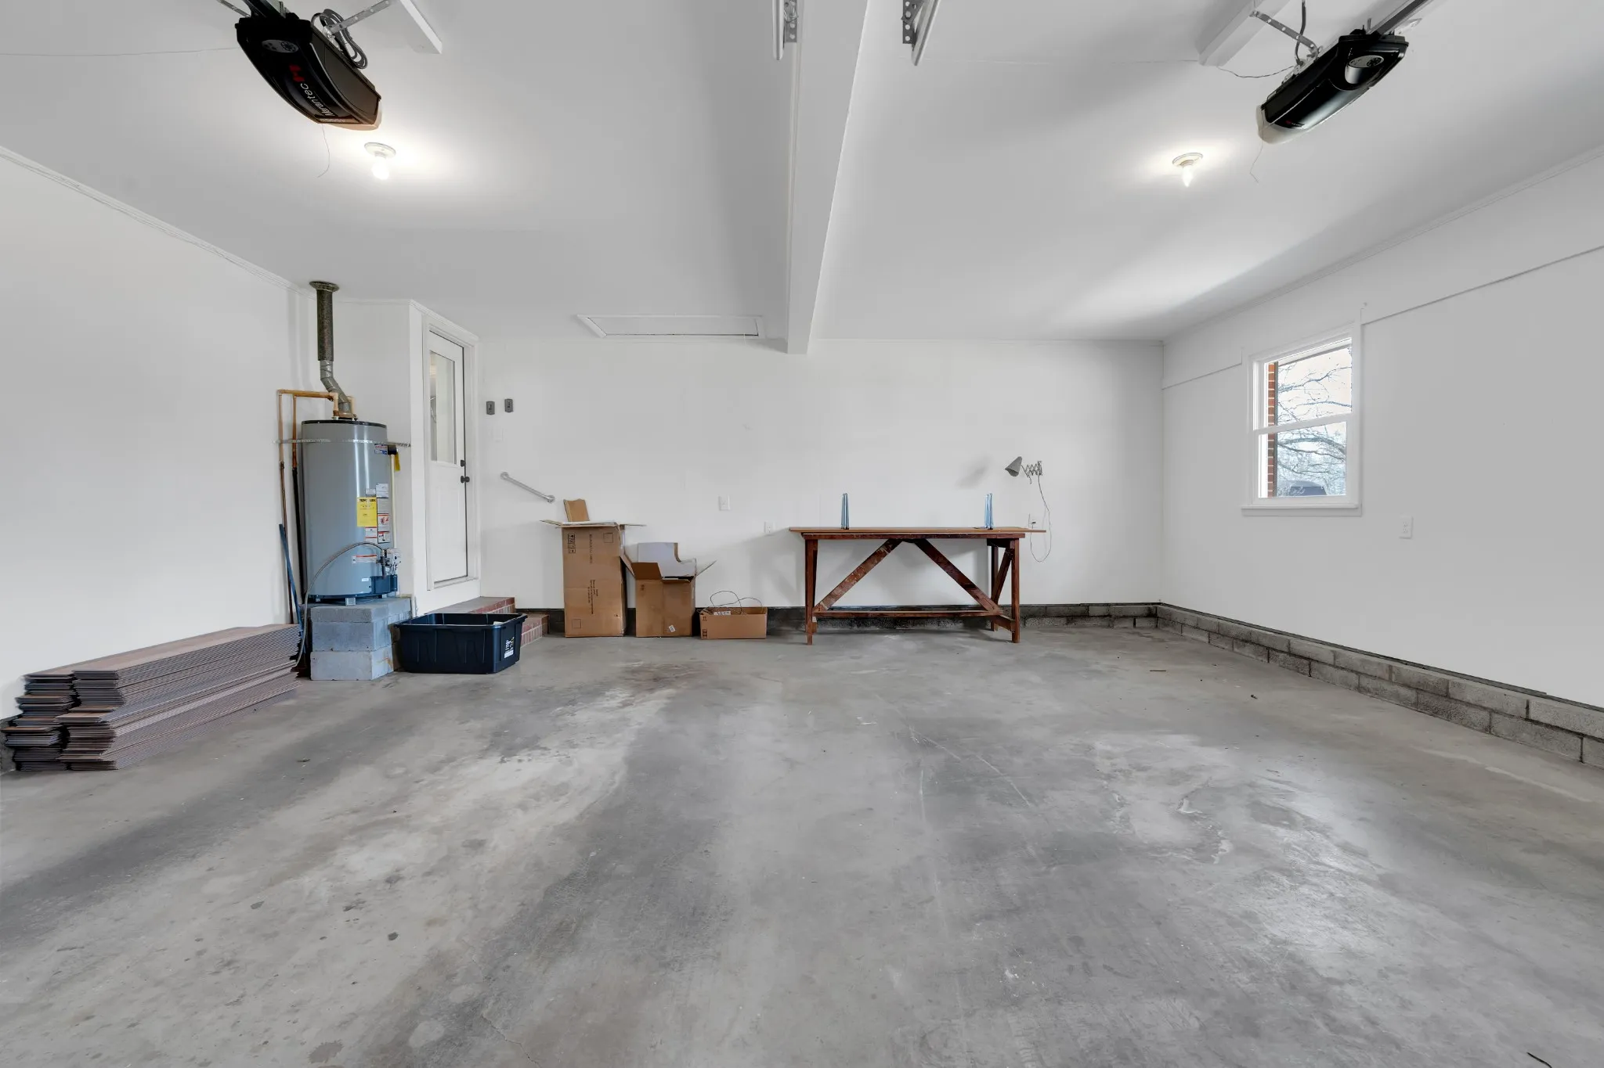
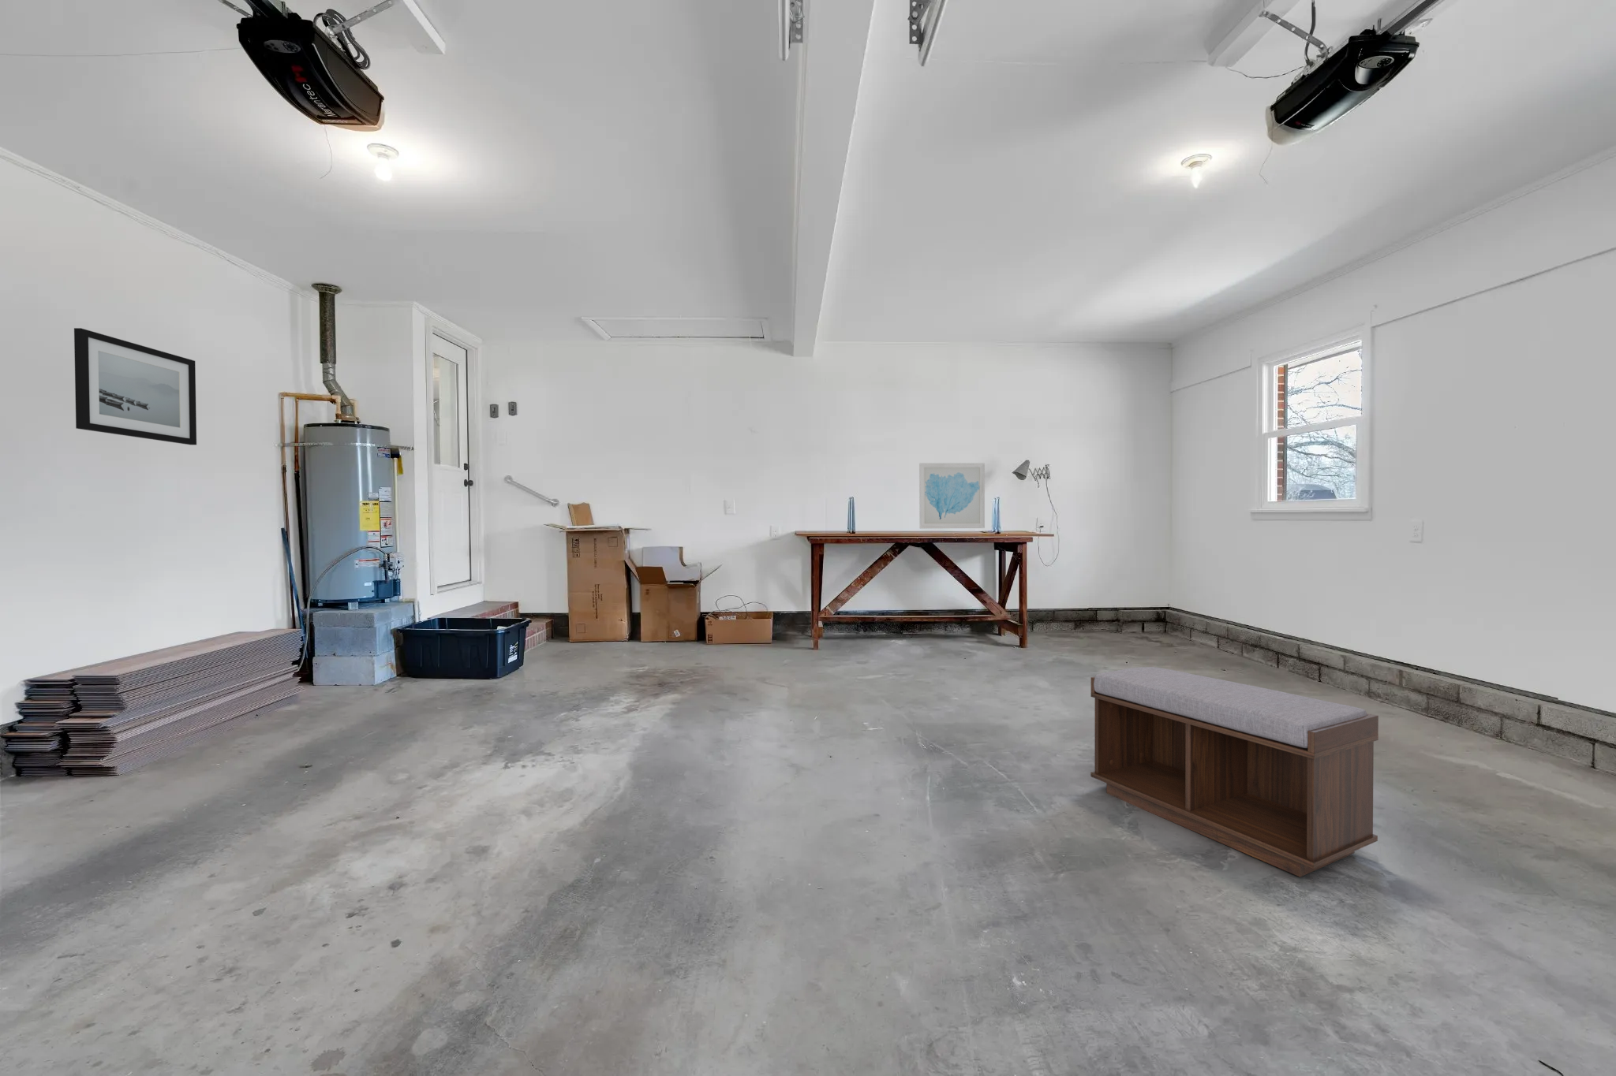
+ wall art (952, 495)
+ bench (1216, 753)
+ wall art (141, 391)
